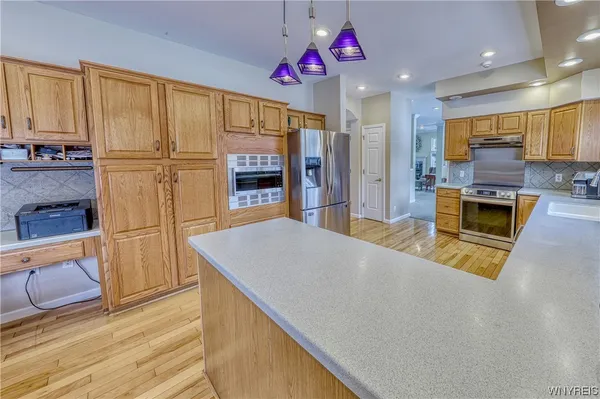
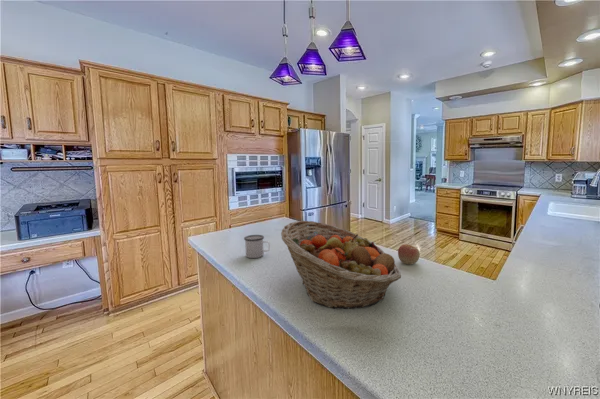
+ mug (257, 246)
+ apple (408, 253)
+ fruit basket (338, 255)
